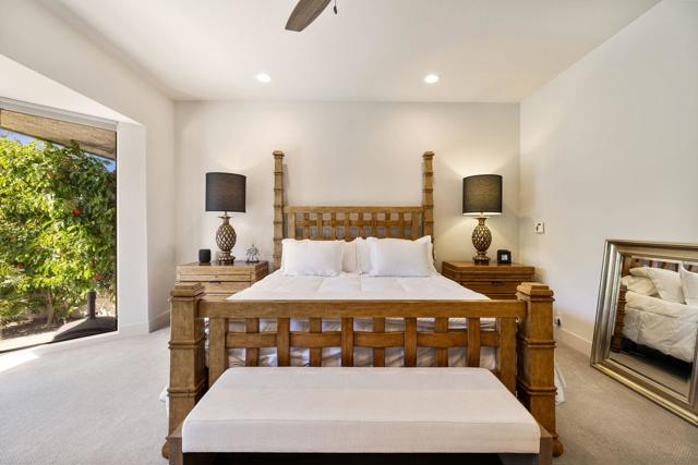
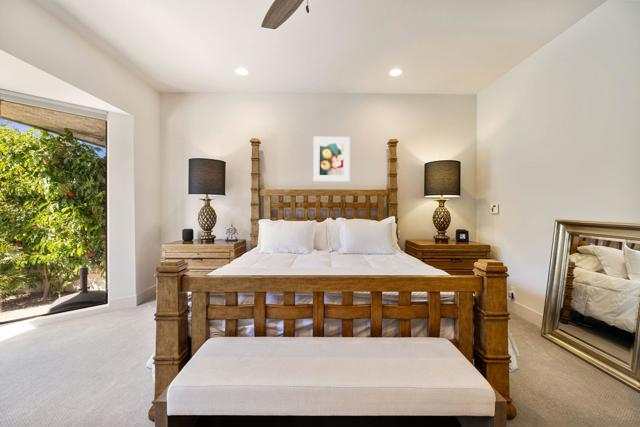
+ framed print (331, 159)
